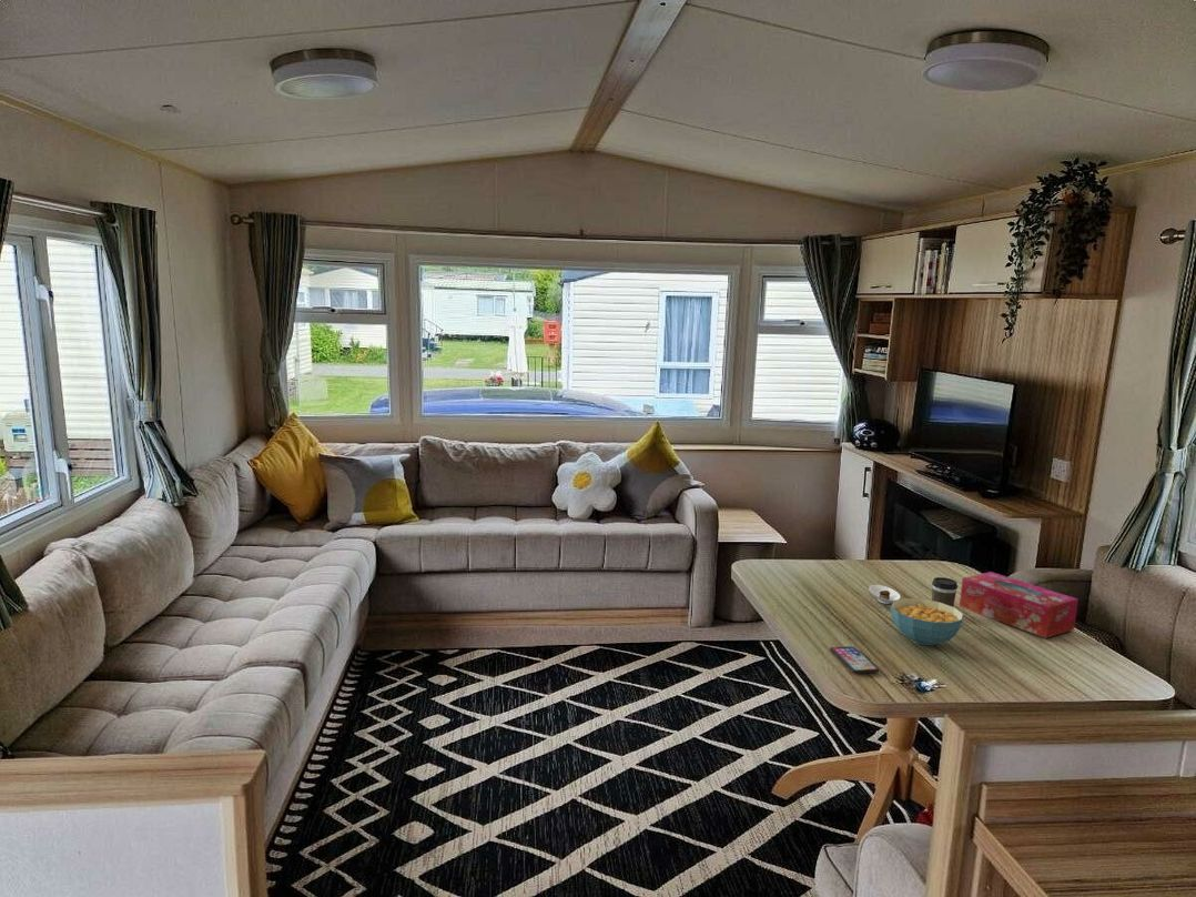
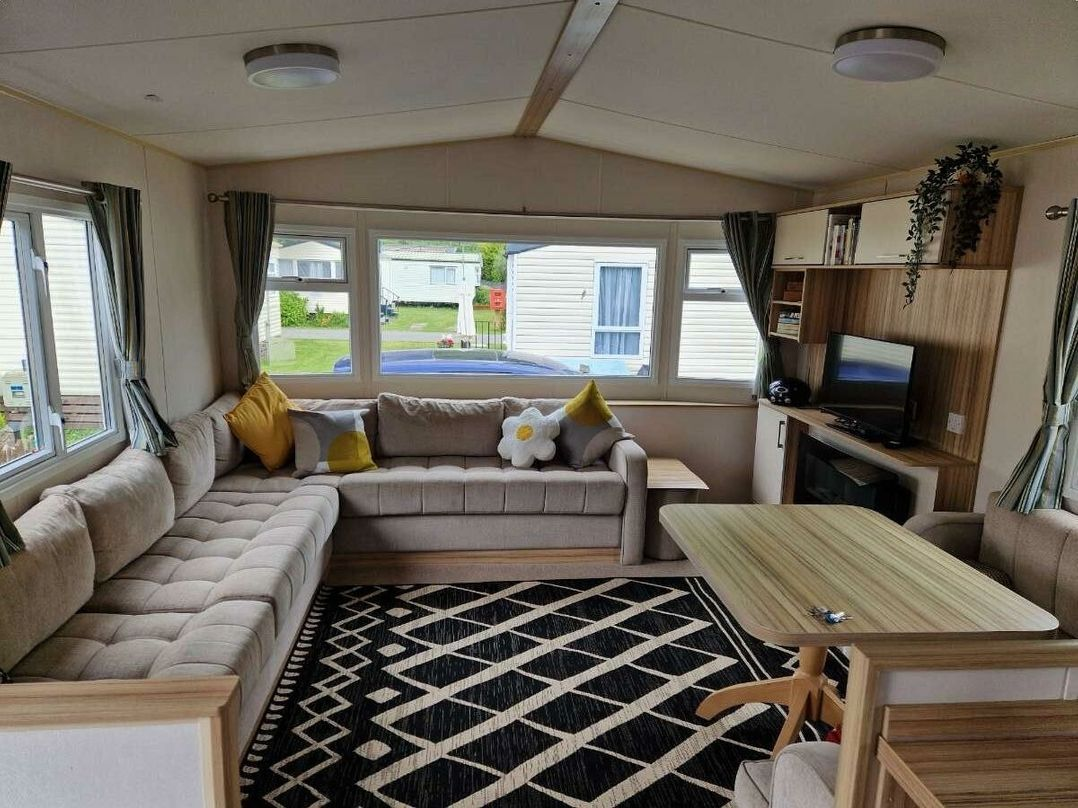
- cereal bowl (924, 625)
- coffee cup (943, 598)
- saucer (883, 595)
- tissue box (1016, 603)
- smartphone (853, 658)
